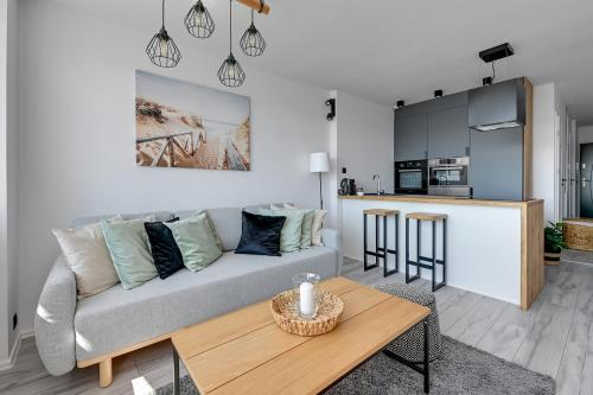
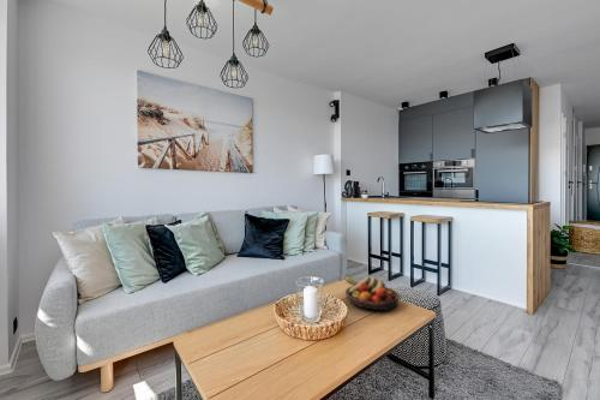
+ fruit bowl (371, 289)
